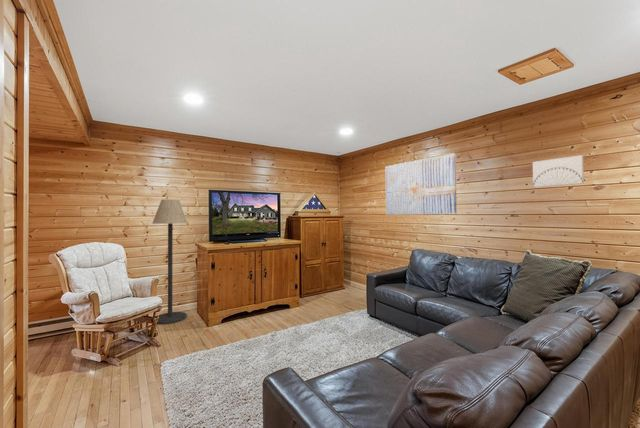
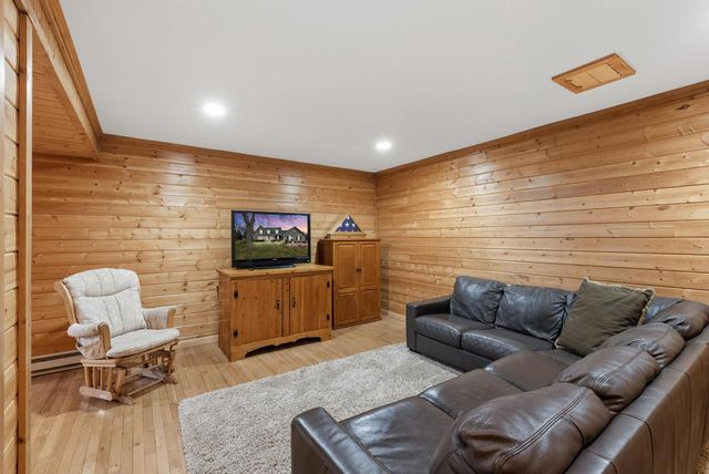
- wall art (417, 187)
- floor lamp (170, 259)
- wall art (556, 172)
